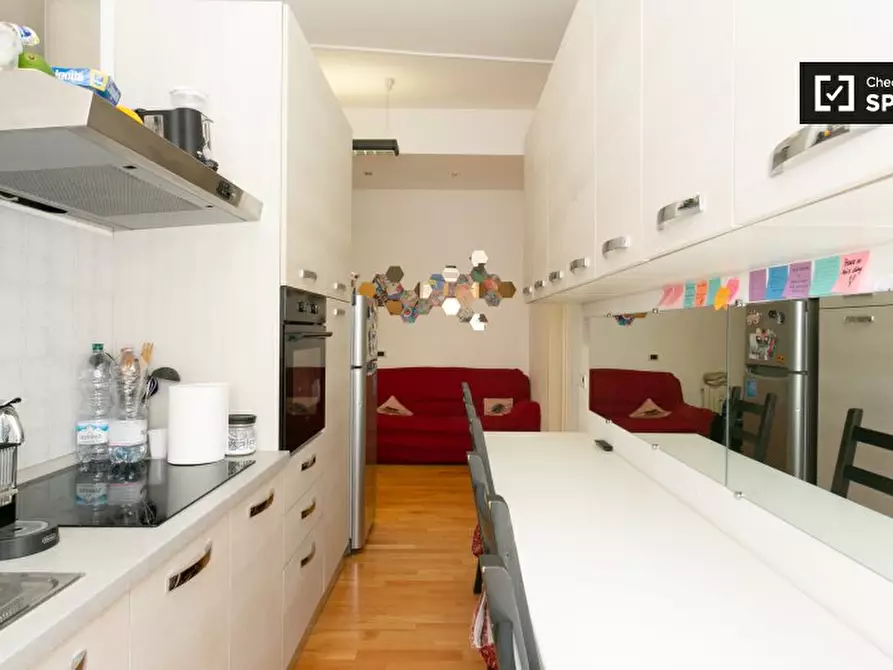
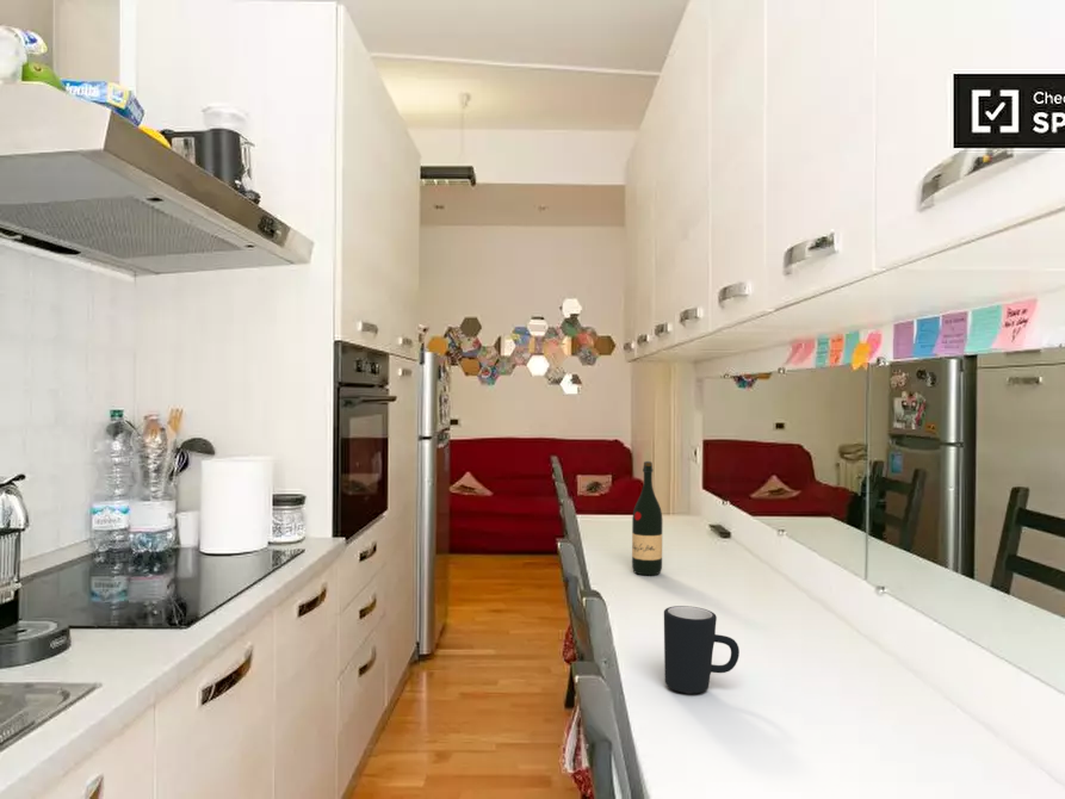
+ wine bottle (646, 516)
+ mug (700, 650)
